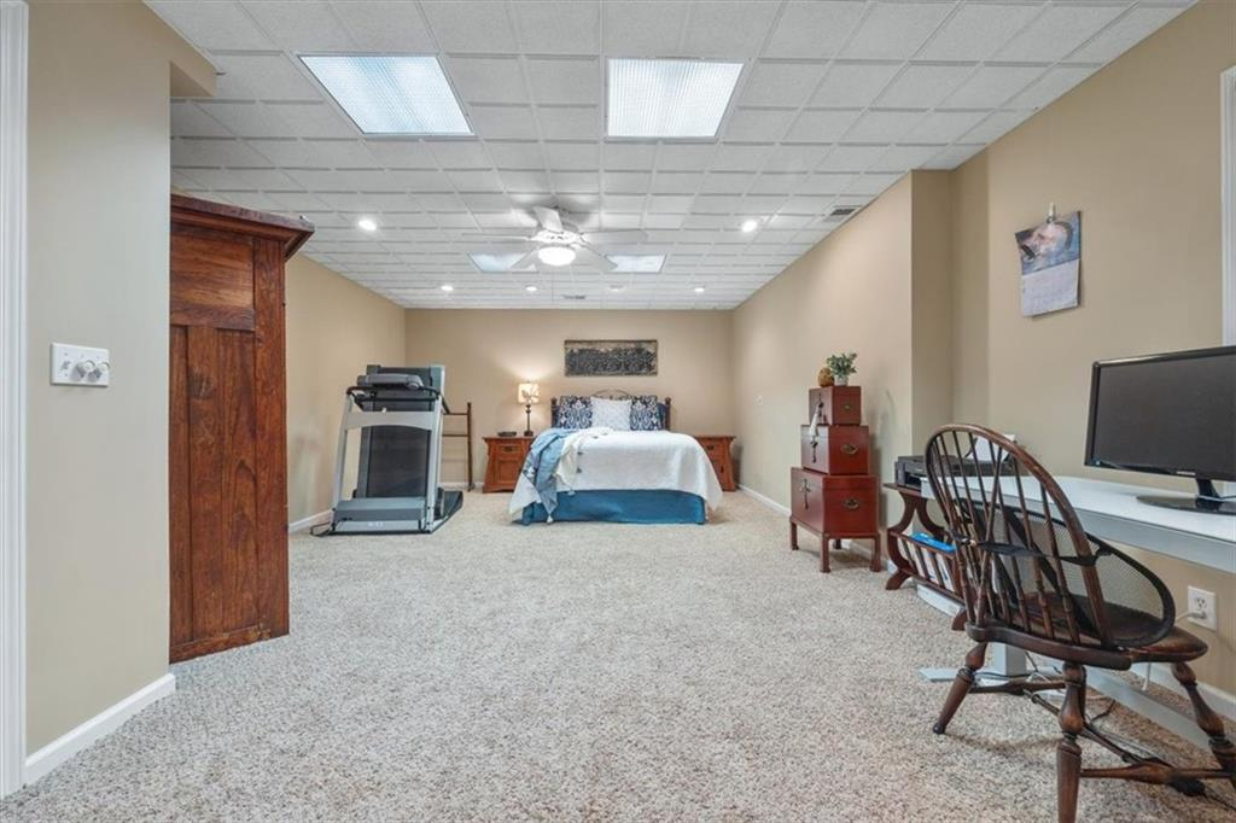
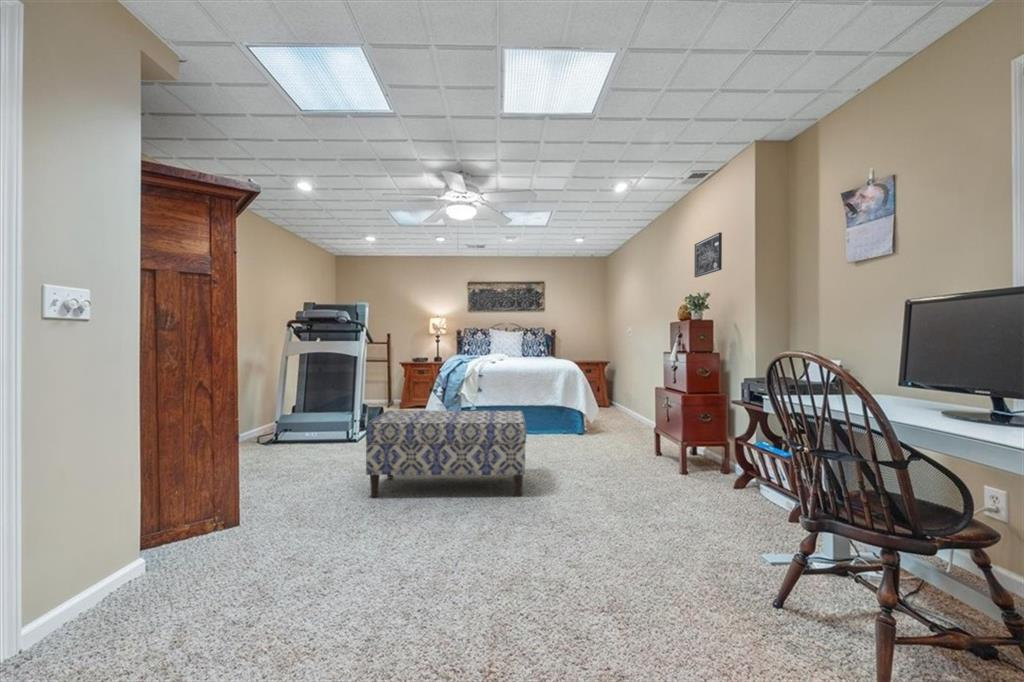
+ bench (450, 451)
+ wall art (707, 256)
